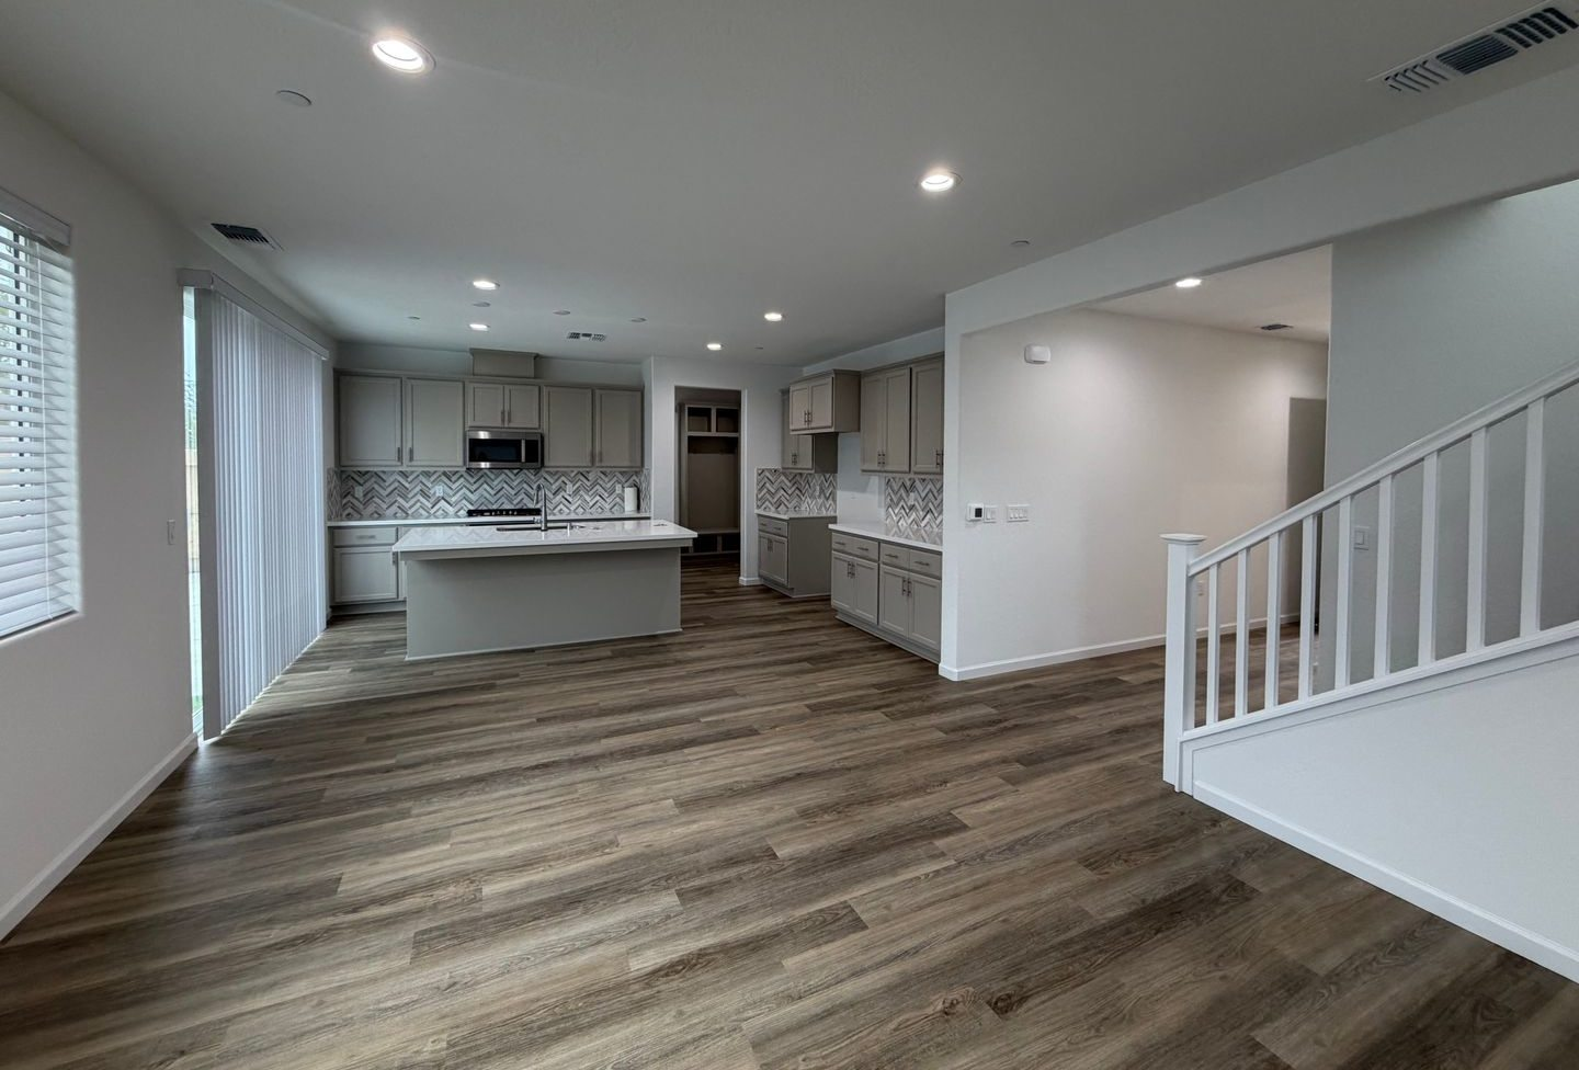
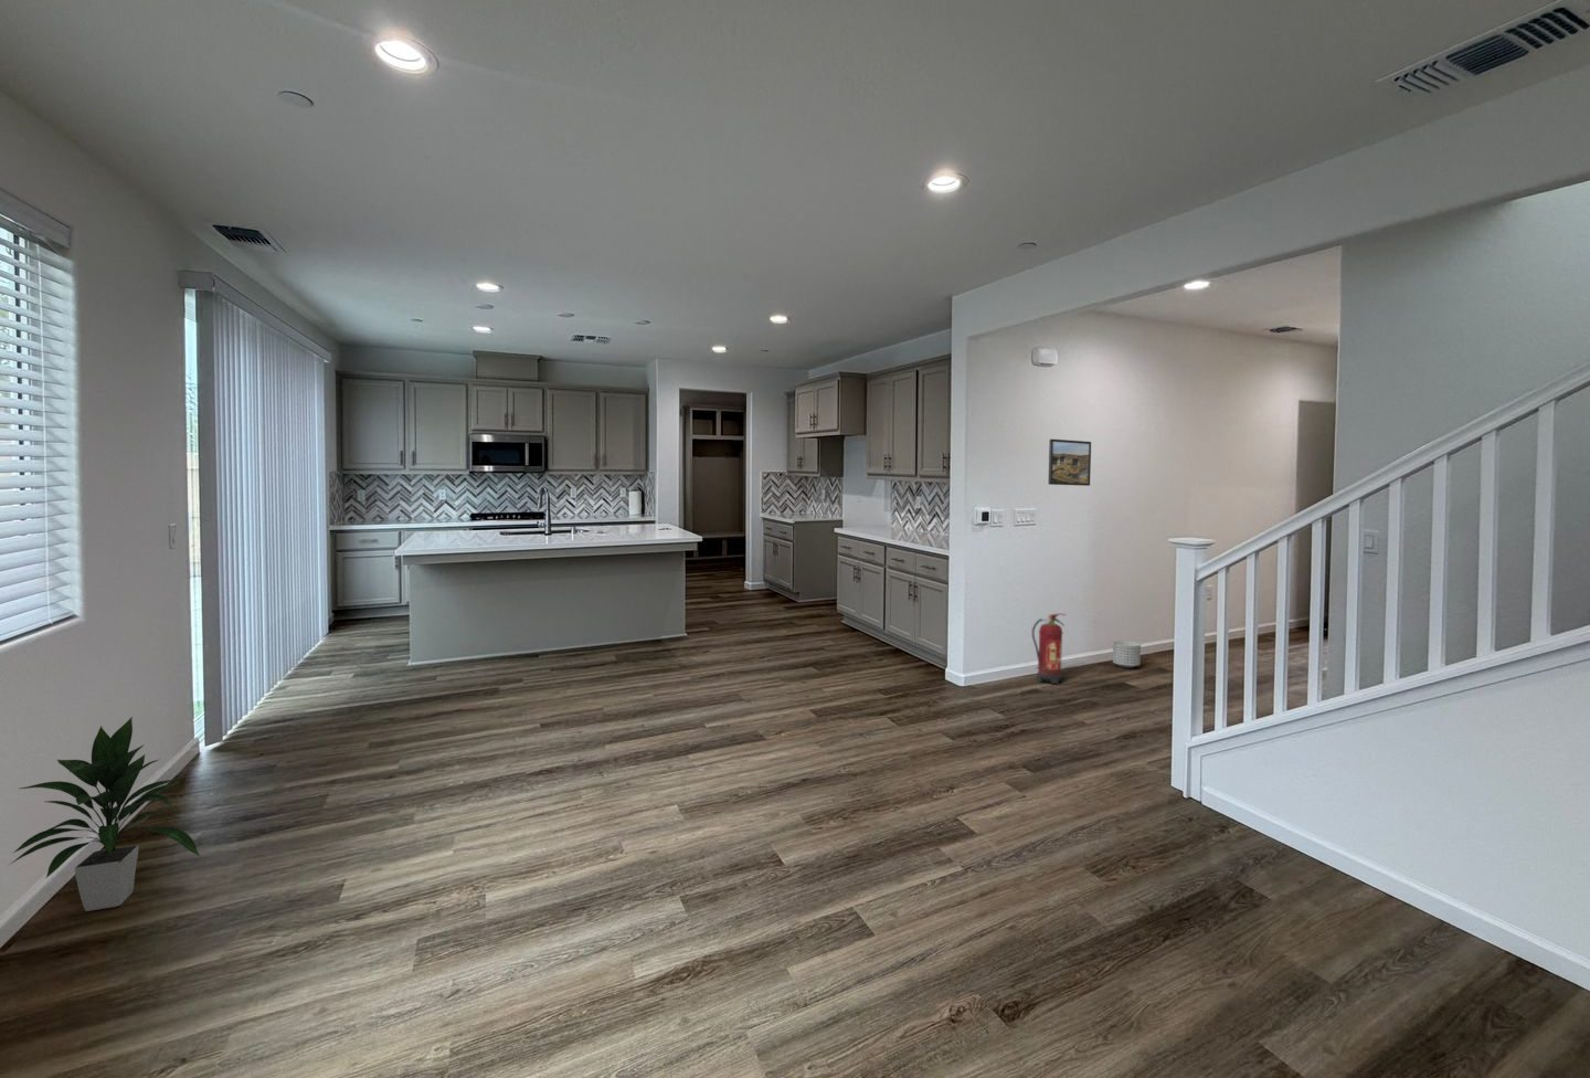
+ indoor plant (112, 816)
+ planter (1126, 654)
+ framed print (1070, 463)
+ fire extinguisher (1049, 646)
